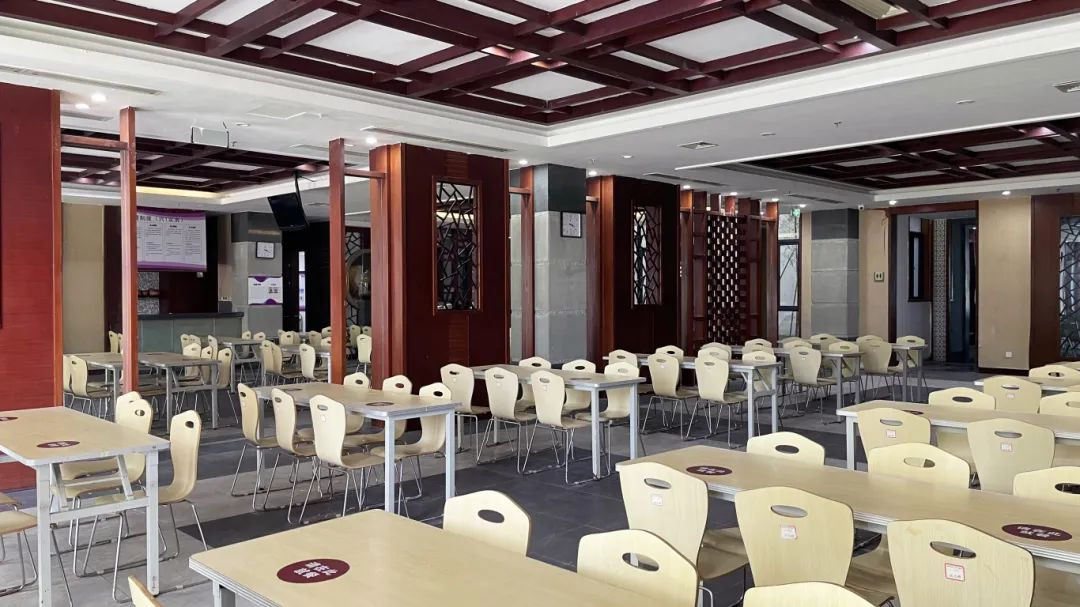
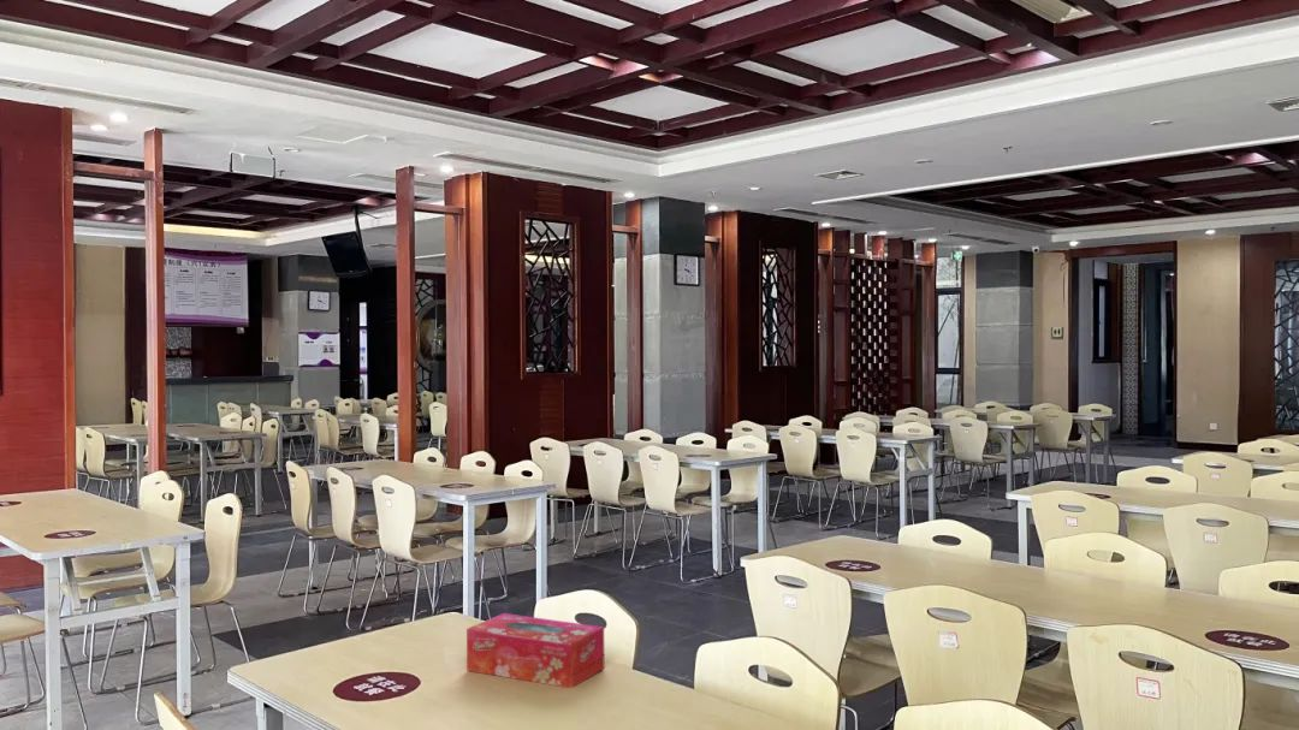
+ tissue box (535, 648)
